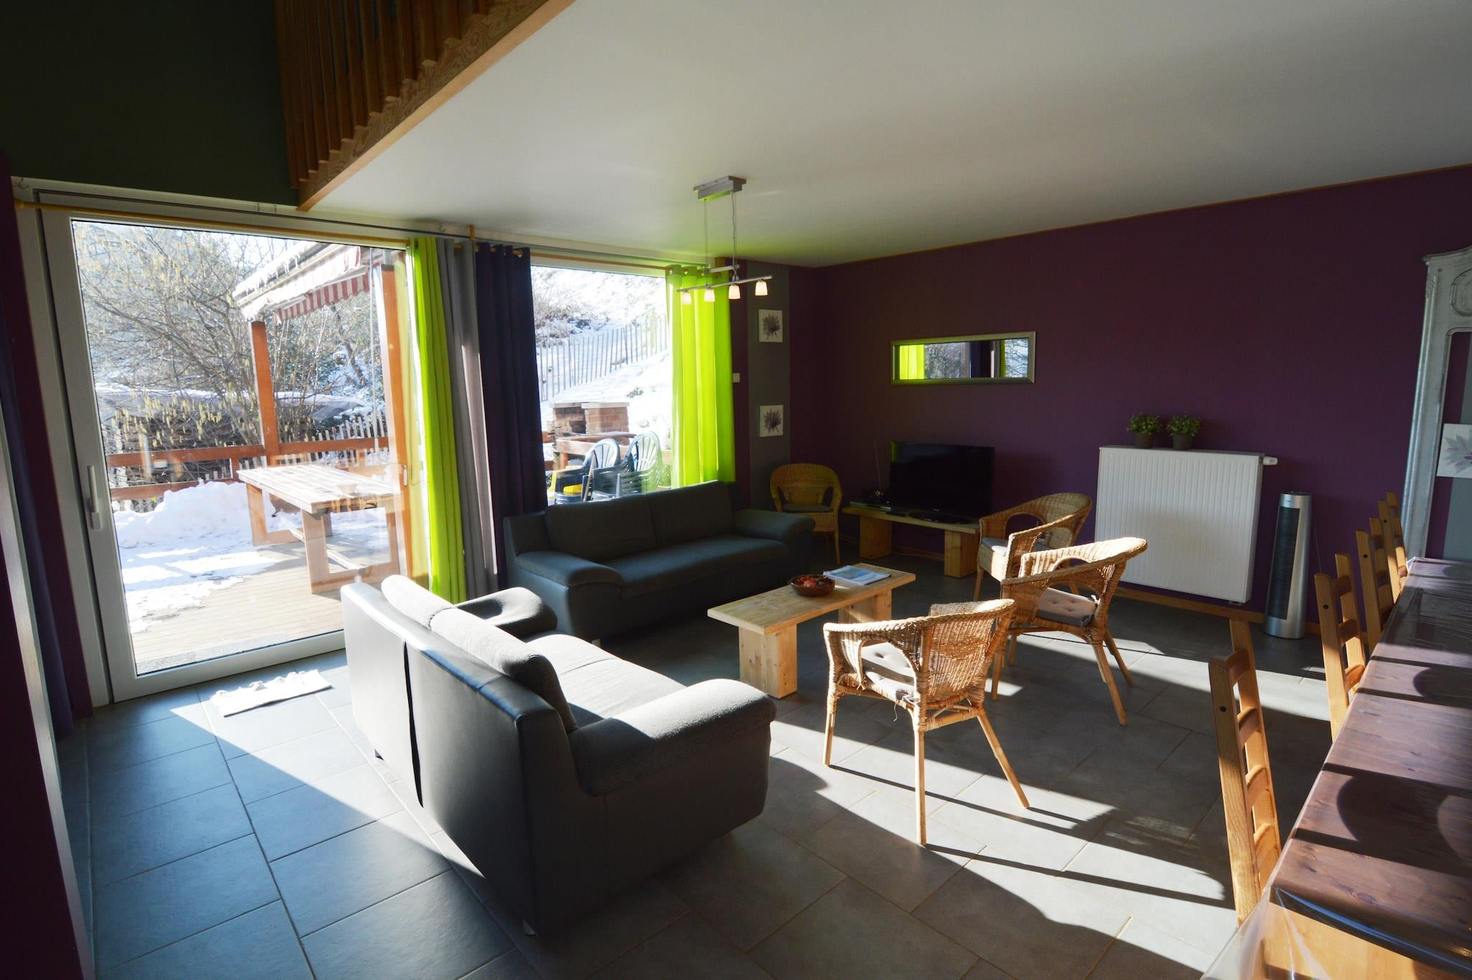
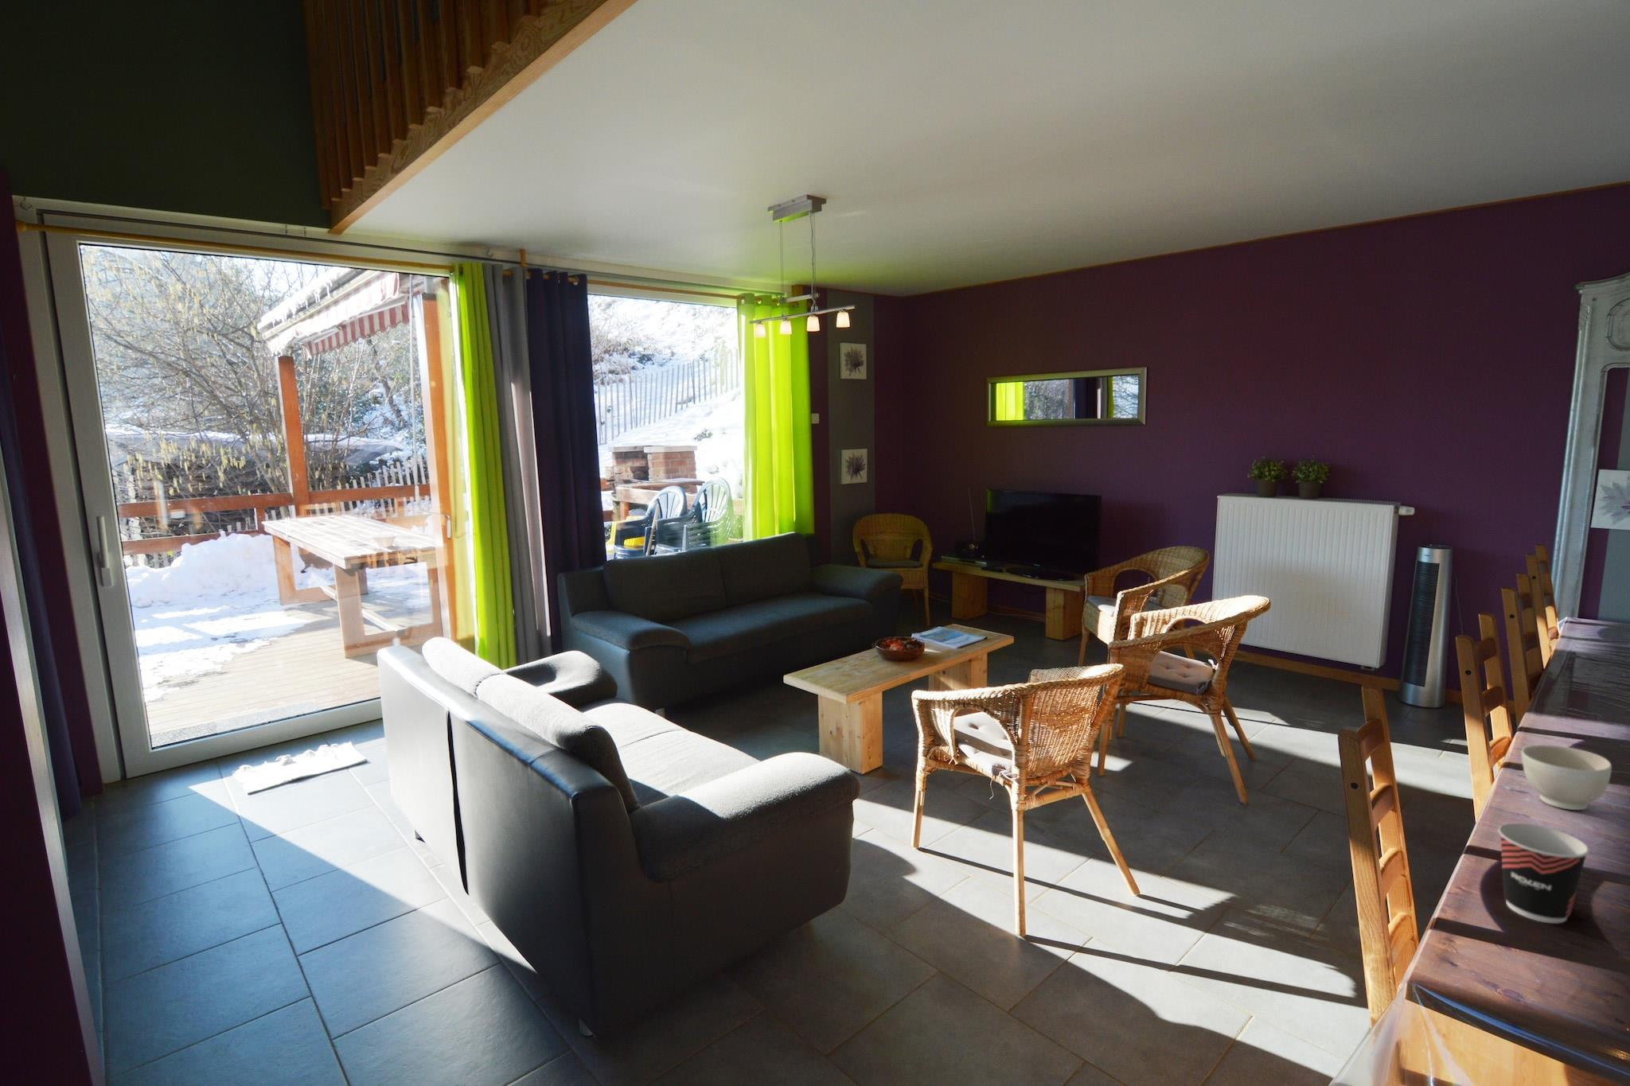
+ bowl (1563, 779)
+ cup (1539, 874)
